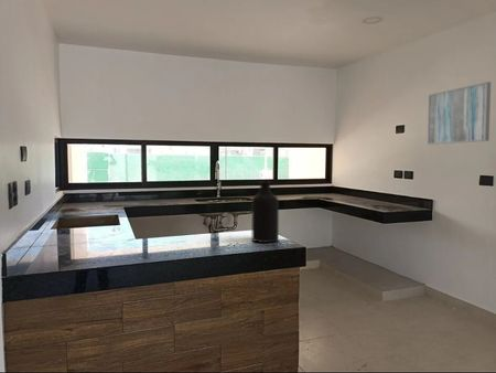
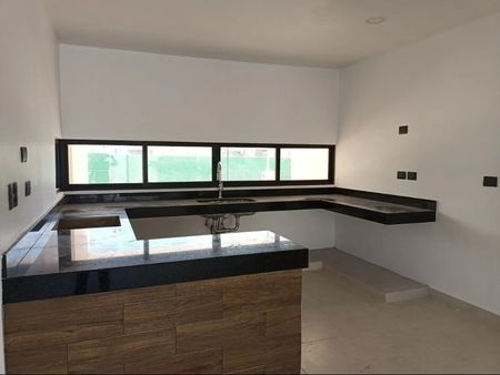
- bottle (265, 211)
- wall art (456, 116)
